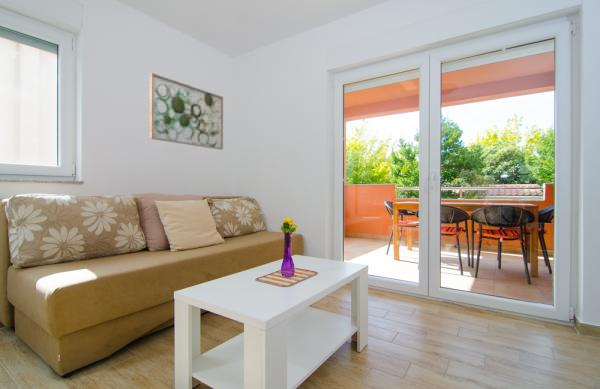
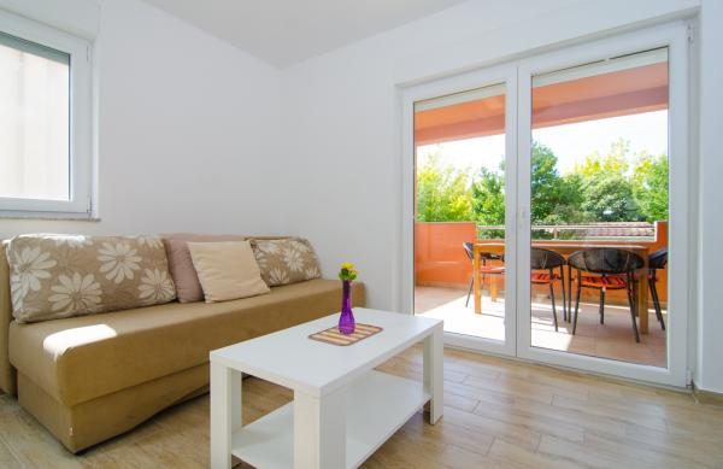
- wall art (190, 115)
